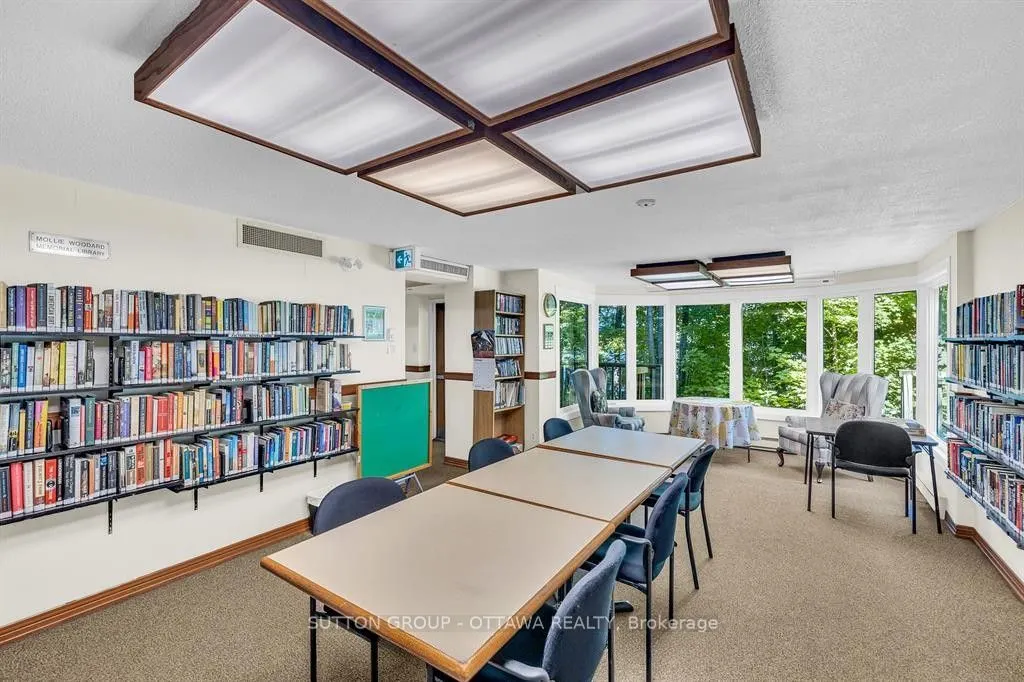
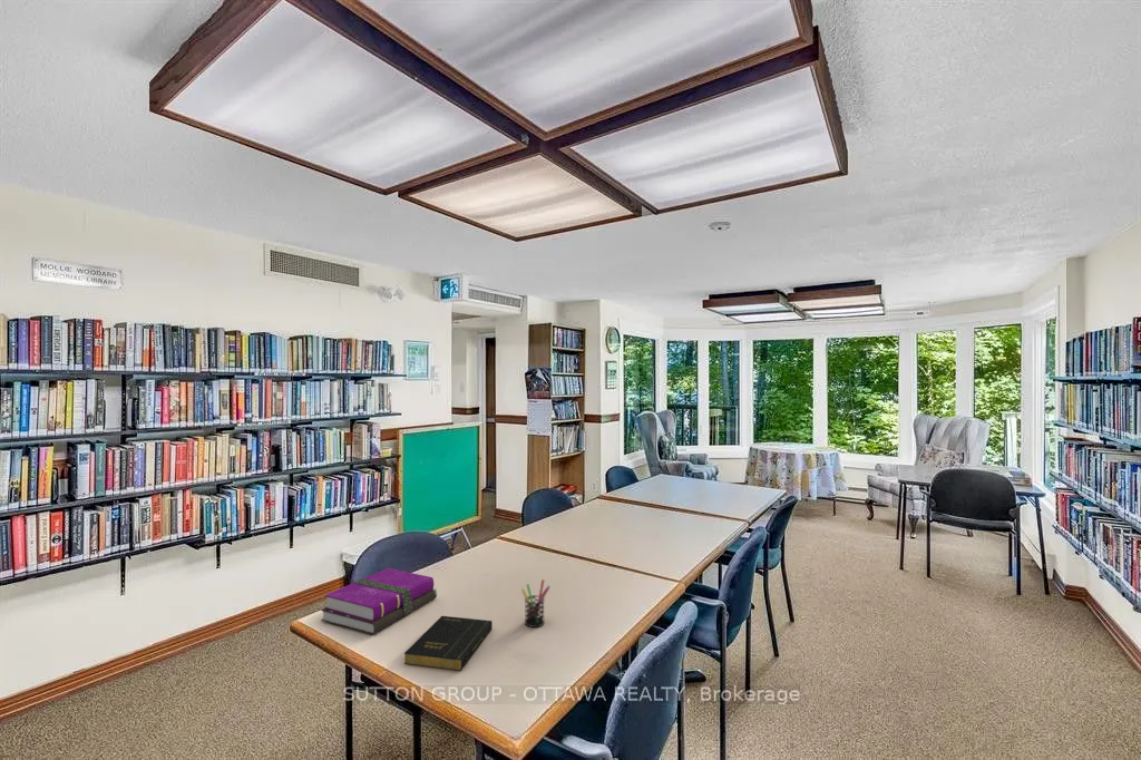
+ book (451, 639)
+ hardback book (381, 597)
+ pen holder (534, 601)
